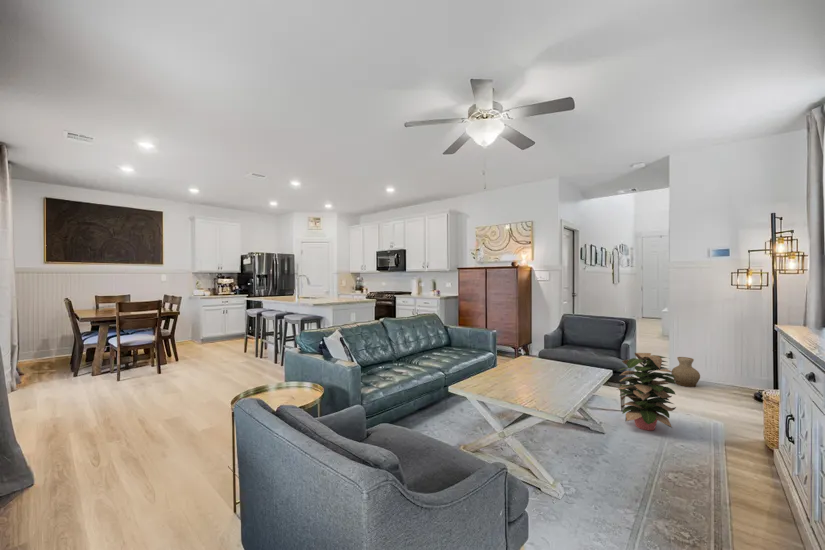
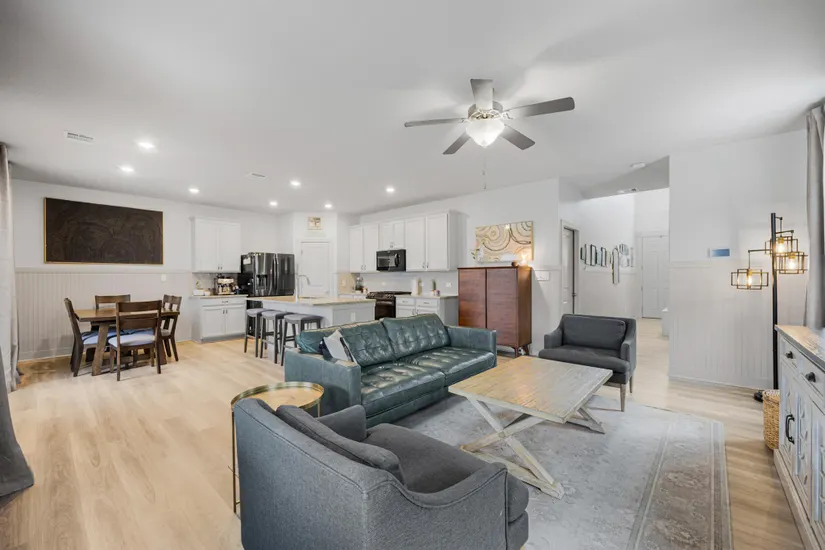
- decorative plant (647, 391)
- vase (685, 371)
